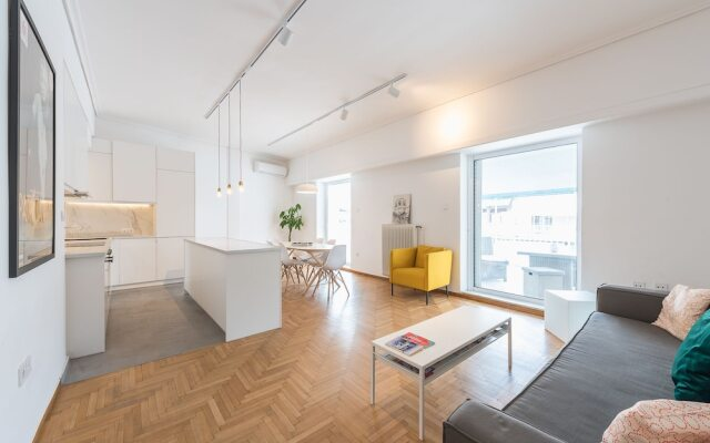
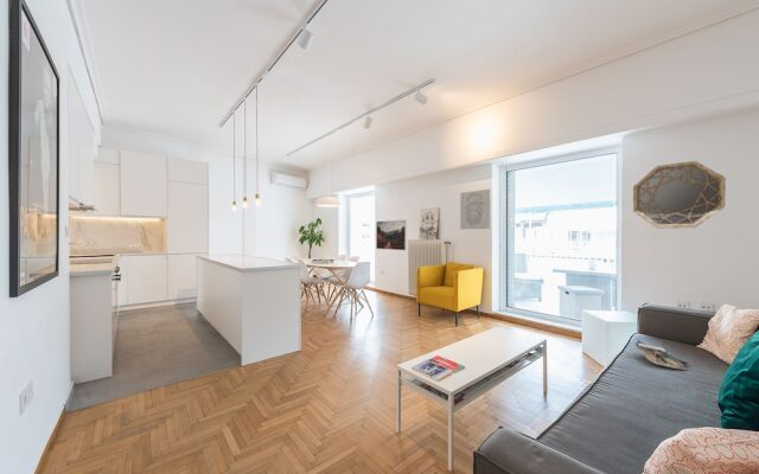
+ home mirror (675, 196)
+ magazine (659, 354)
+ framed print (390, 235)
+ wall art (474, 210)
